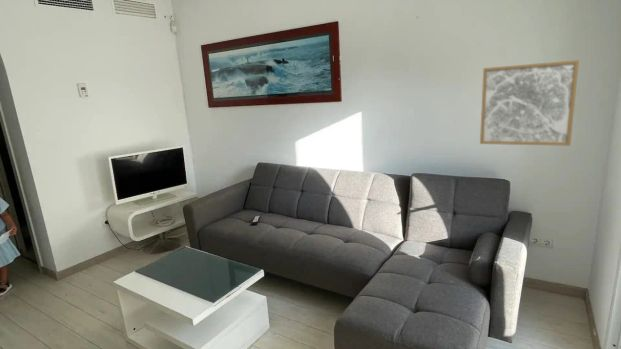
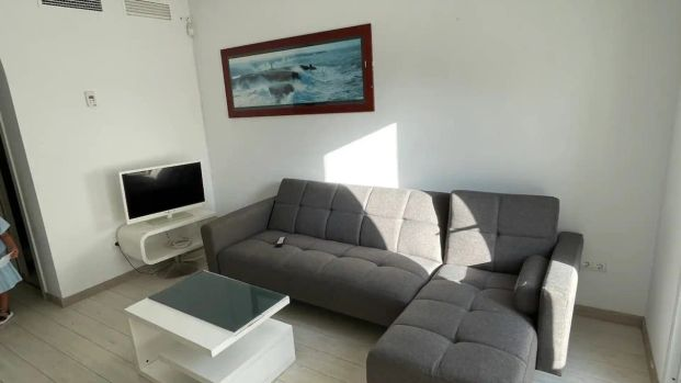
- wall art (525, 105)
